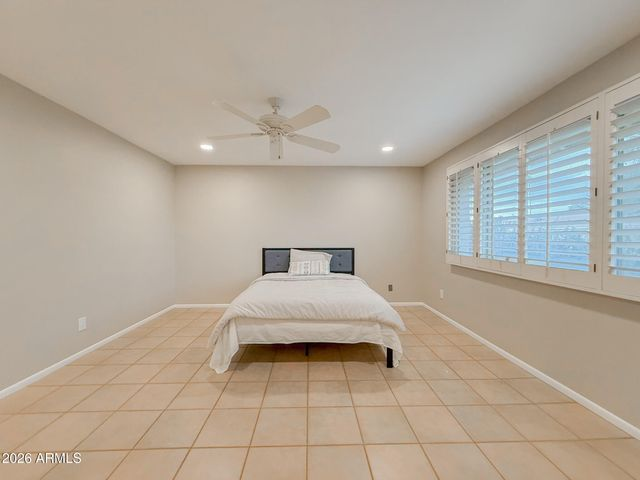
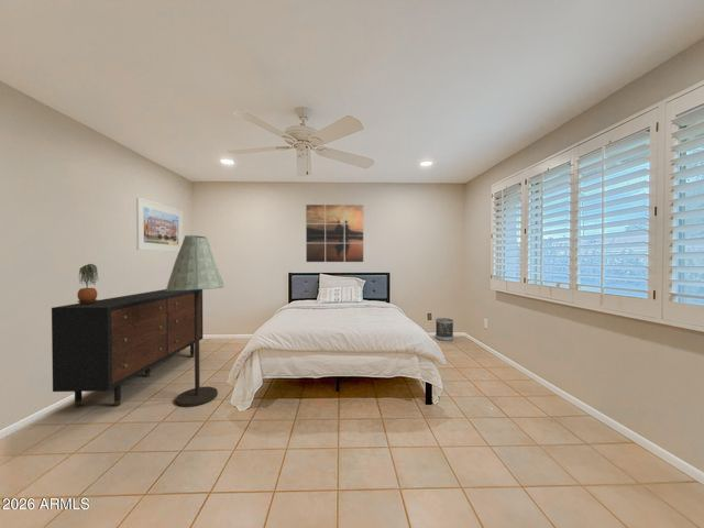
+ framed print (162, 228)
+ potted plant (88, 283)
+ dresser (147, 336)
+ floor lamp (196, 316)
+ wastebasket (444, 329)
+ wall art (334, 233)
